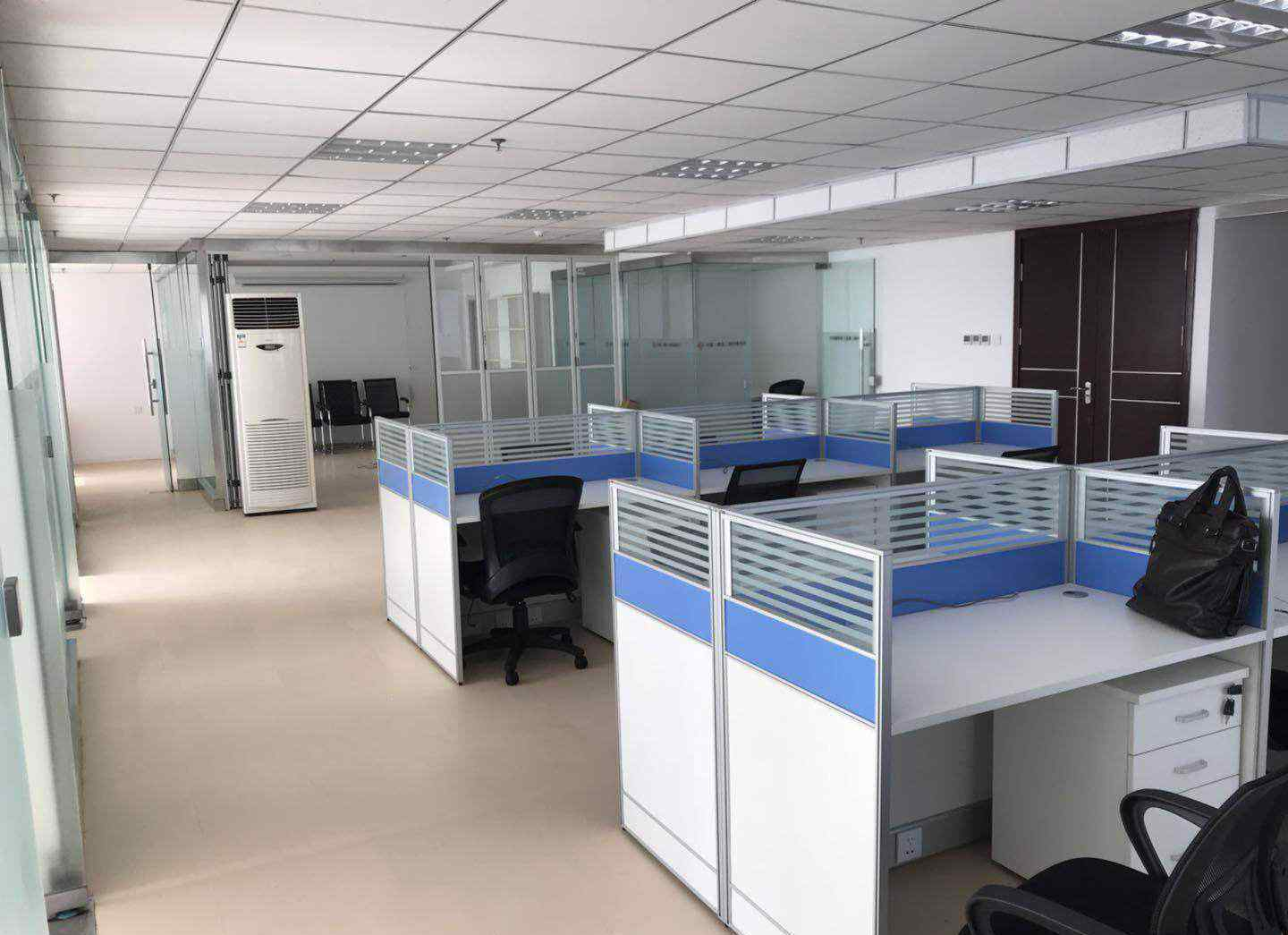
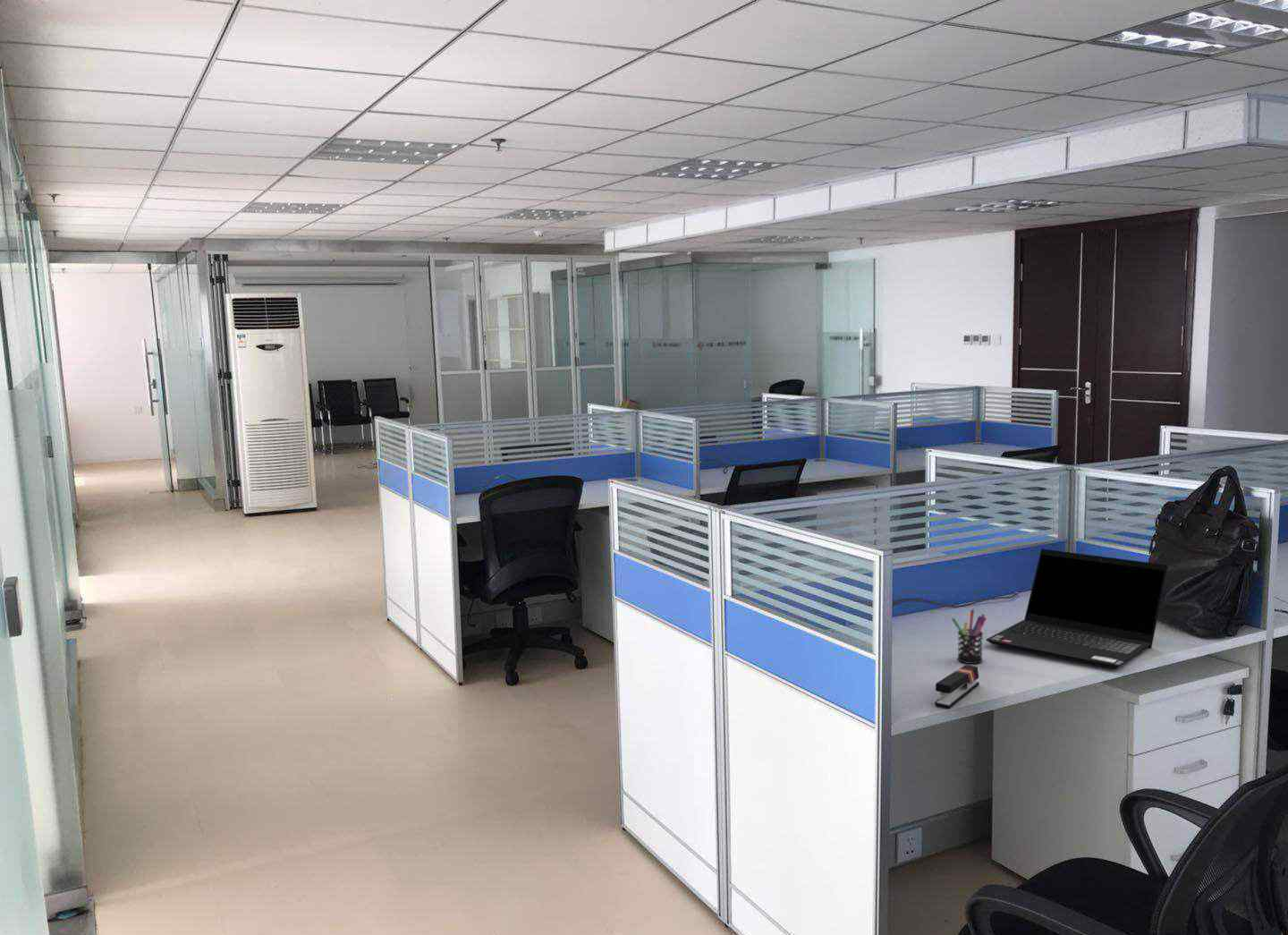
+ pen holder (967, 635)
+ stapler (957, 684)
+ laptop computer (1076, 605)
